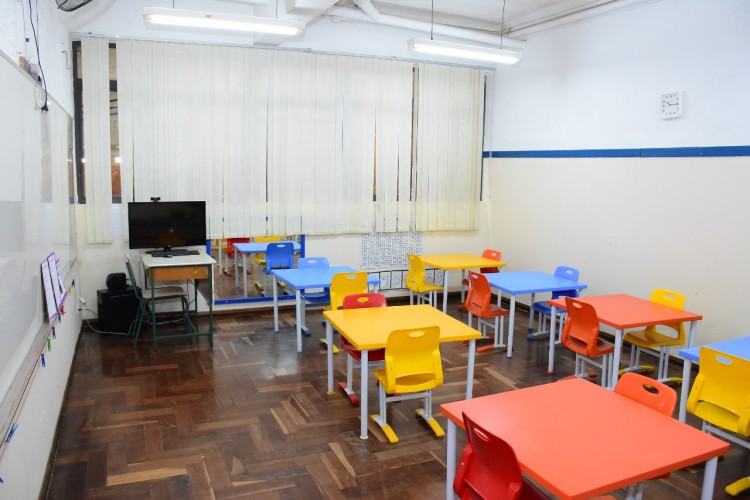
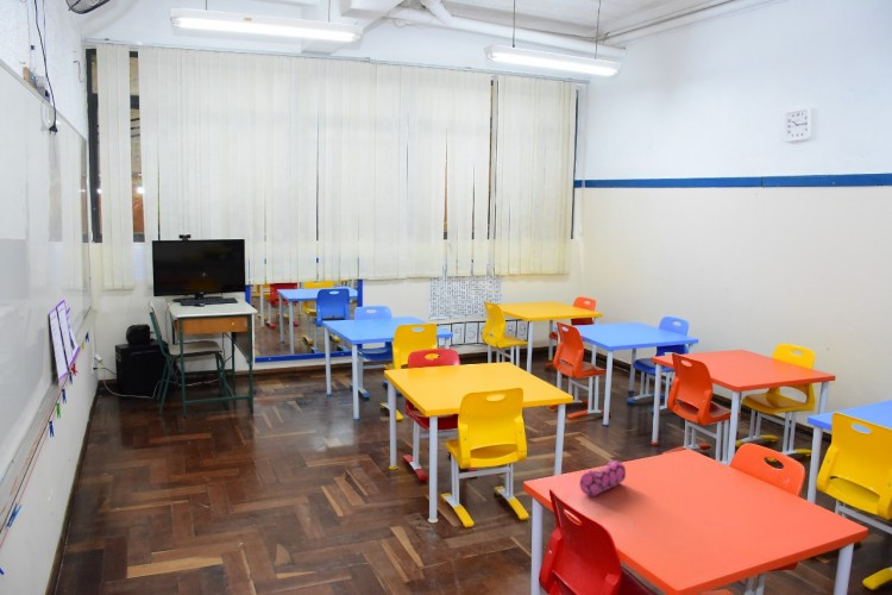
+ pencil case (603, 476)
